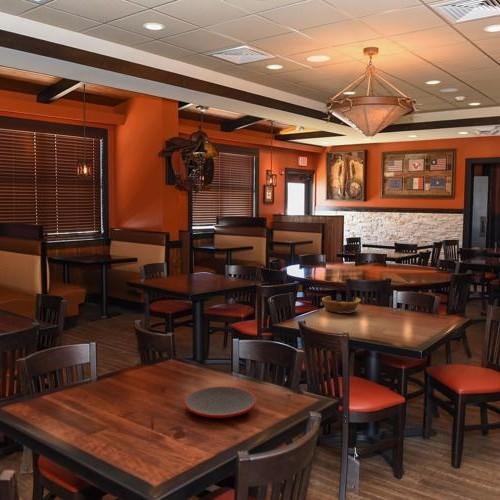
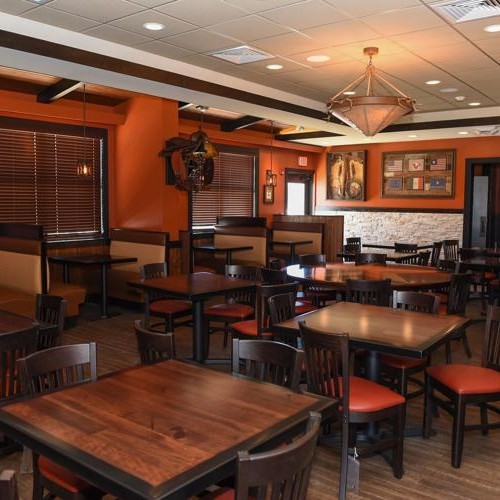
- plate (220, 402)
- bowl (341, 304)
